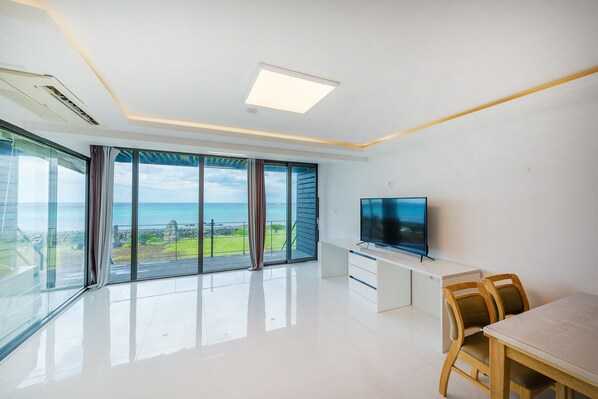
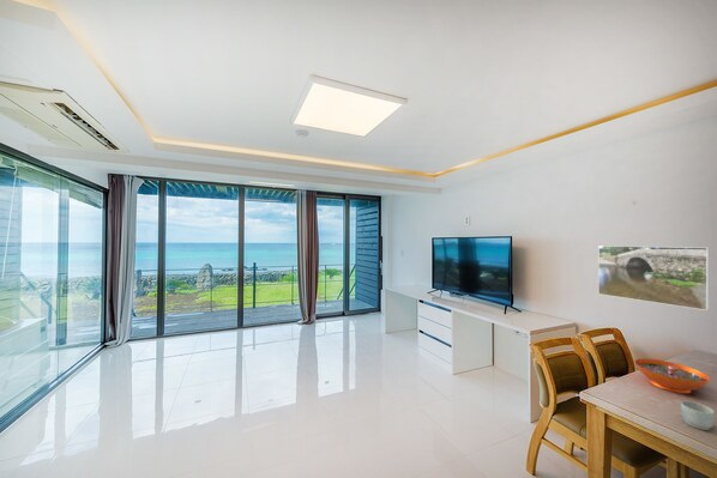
+ mug (697, 415)
+ decorative bowl (669, 376)
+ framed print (646, 273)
